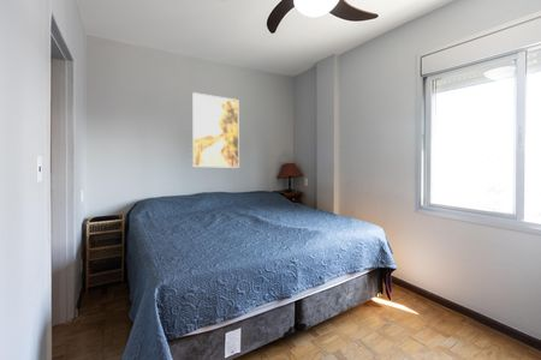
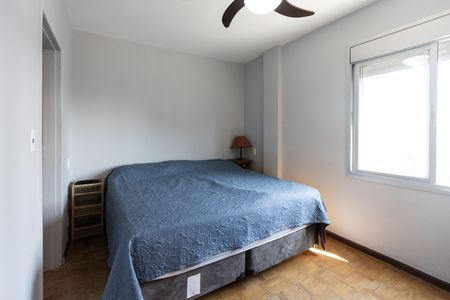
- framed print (216, 132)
